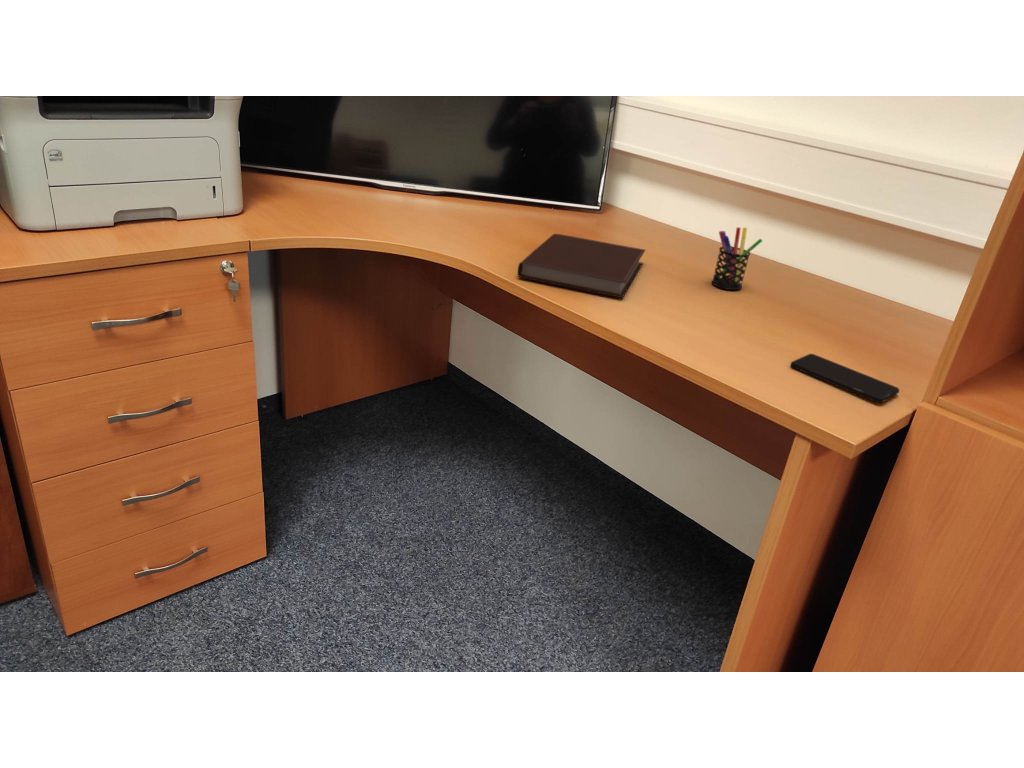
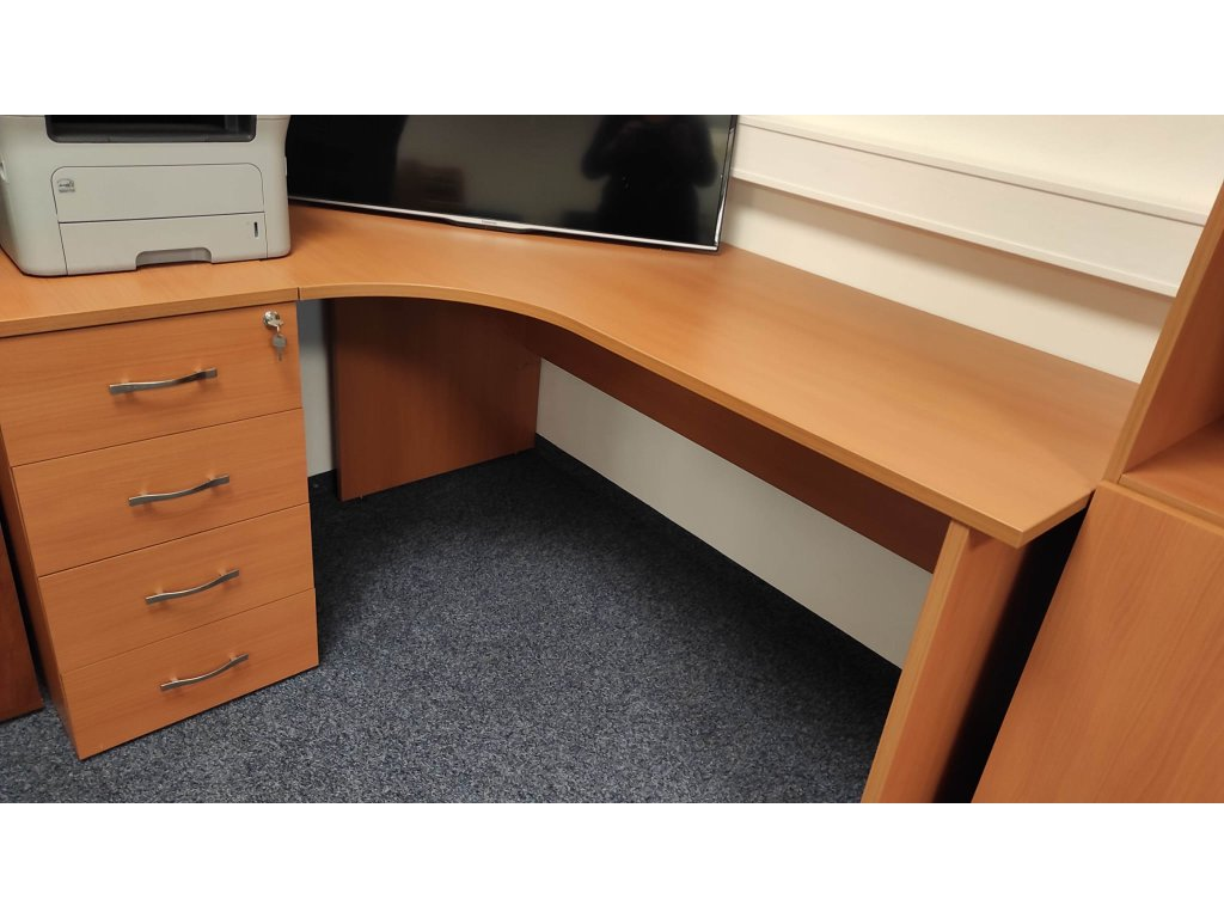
- pen holder (737, 256)
- smartphone (843, 377)
- notebook (584, 262)
